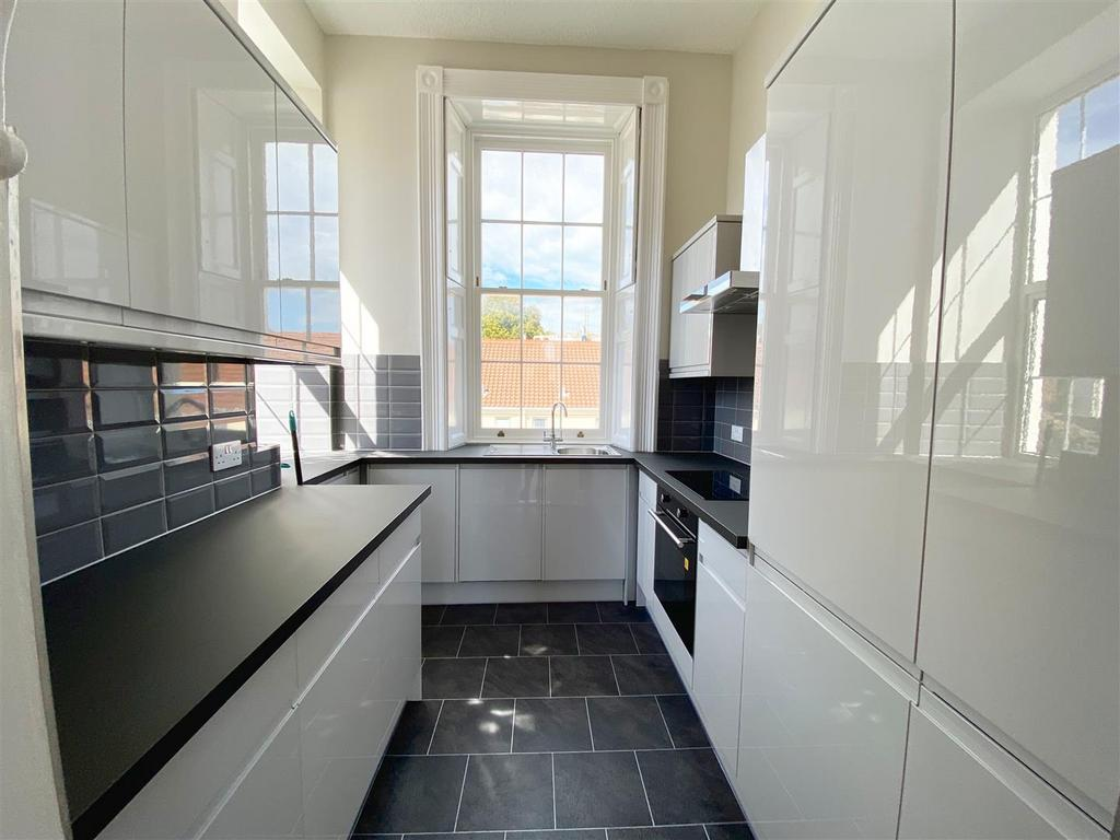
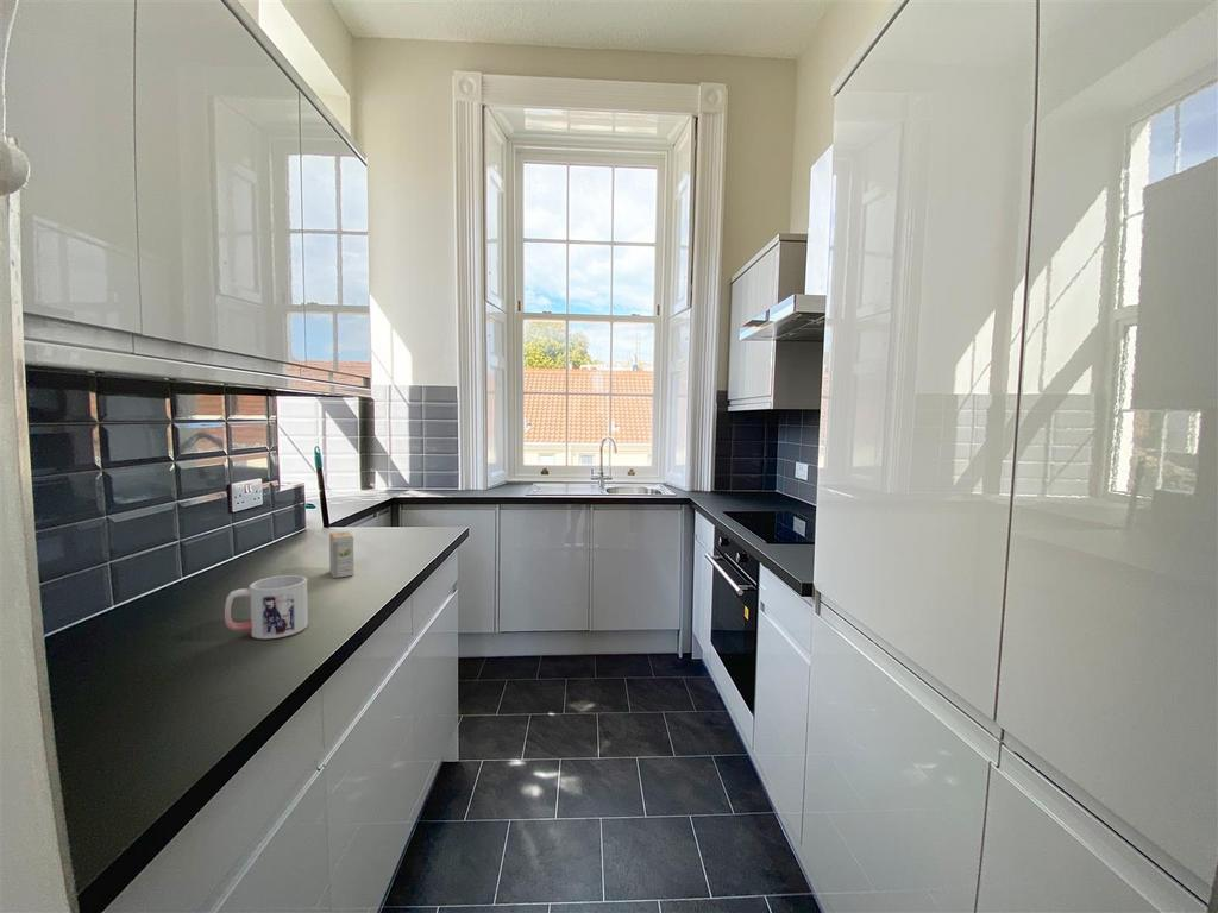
+ mug (268, 606)
+ tea box (341, 553)
